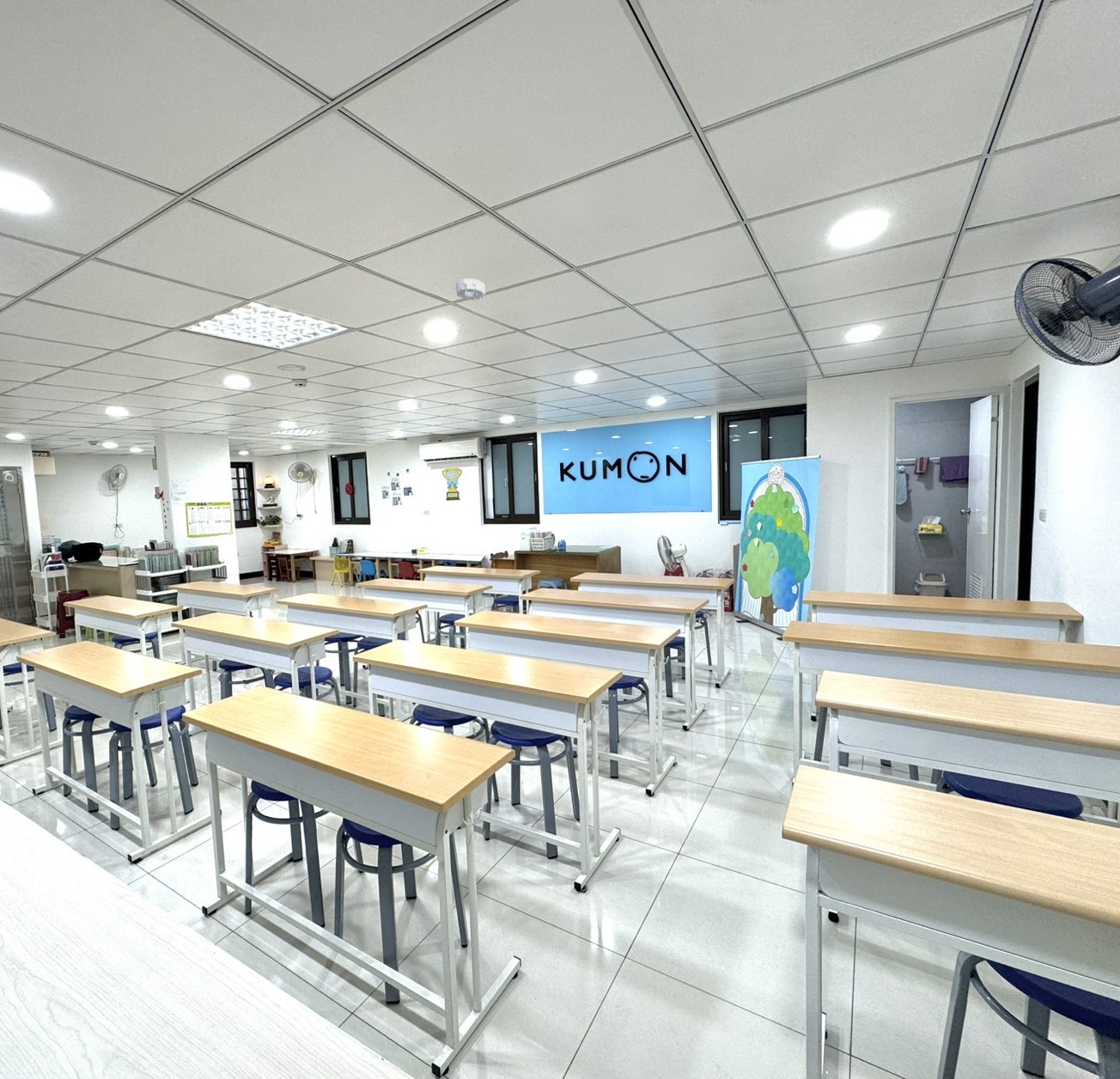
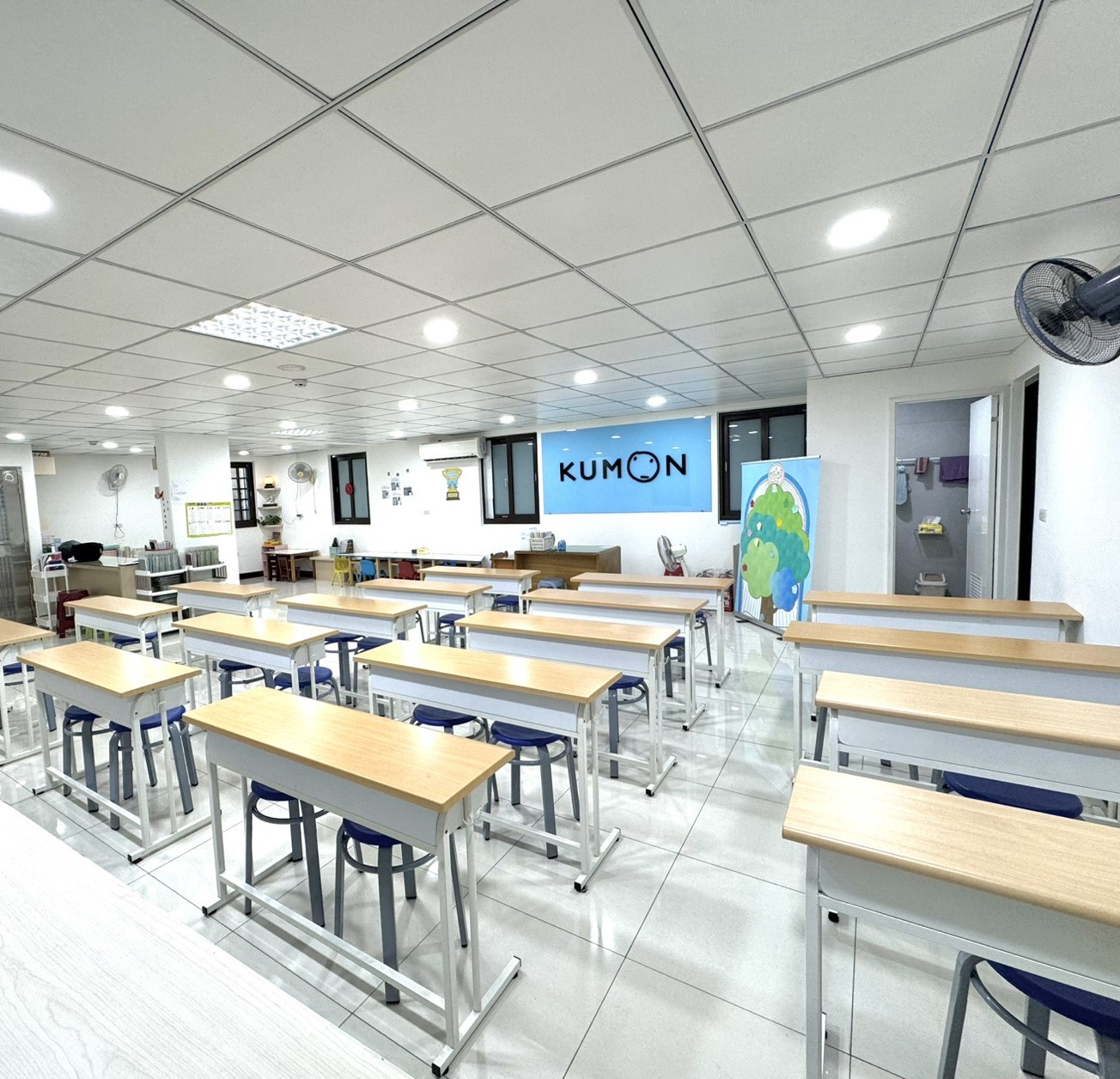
- smoke detector (471, 289)
